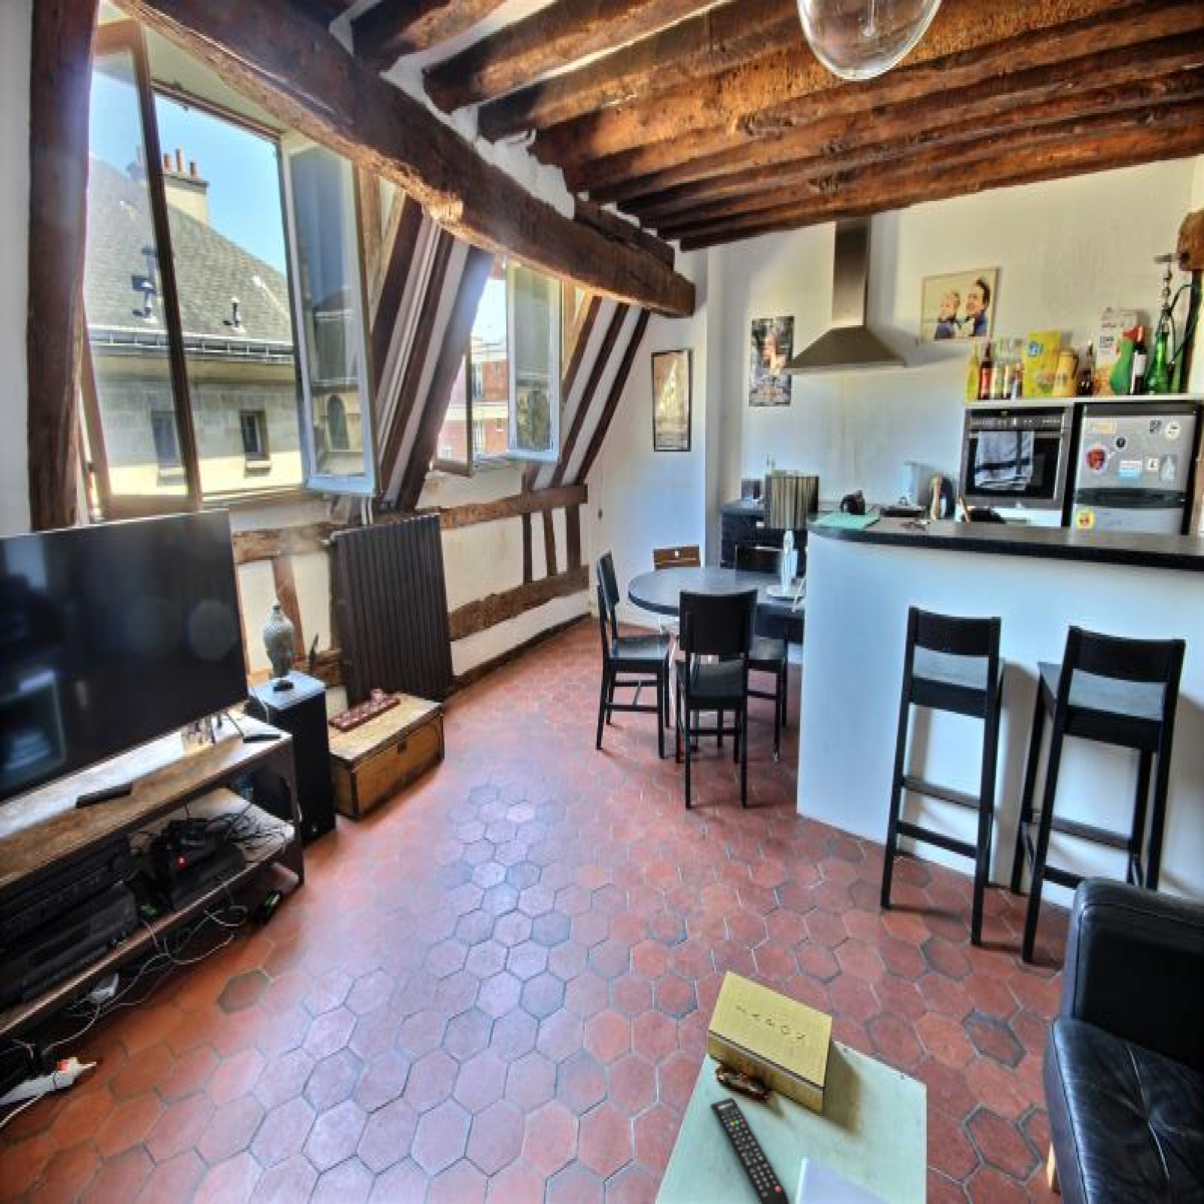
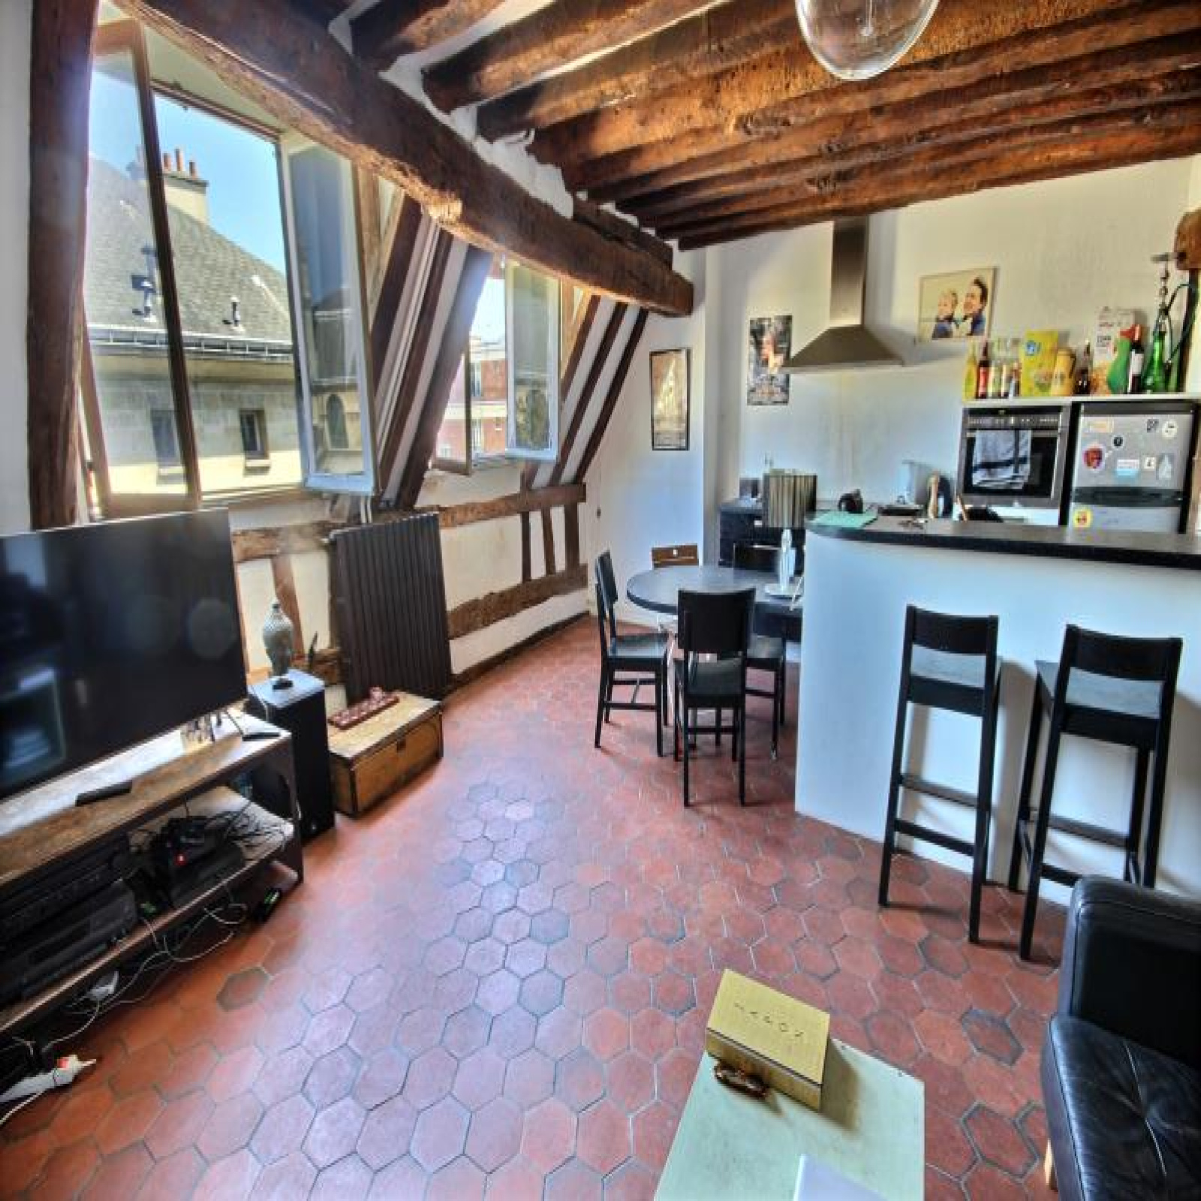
- remote control (746, 1151)
